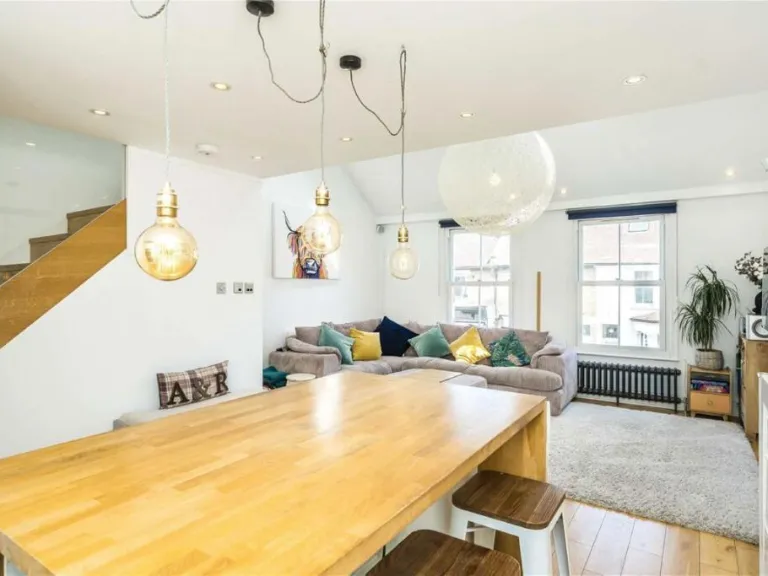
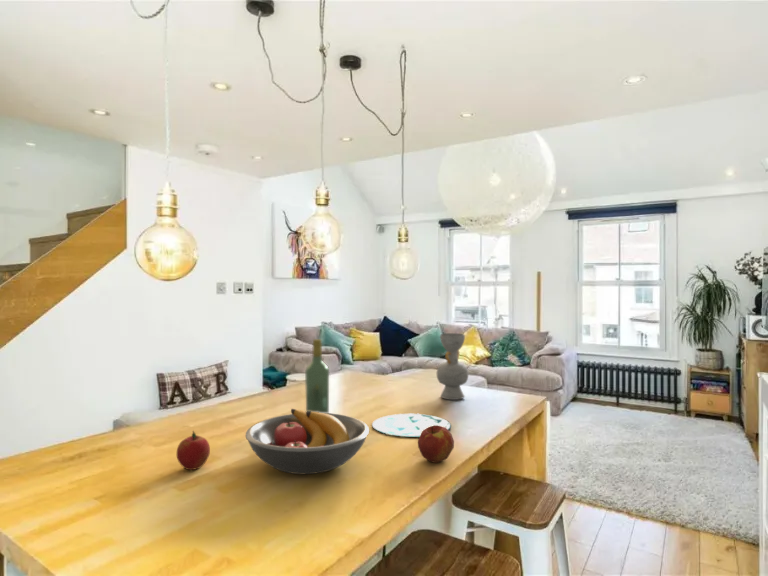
+ wine bottle (317, 380)
+ plate (411, 420)
+ fruit bowl (308, 441)
+ decorative vase (452, 366)
+ apple (193, 449)
+ apple (436, 442)
